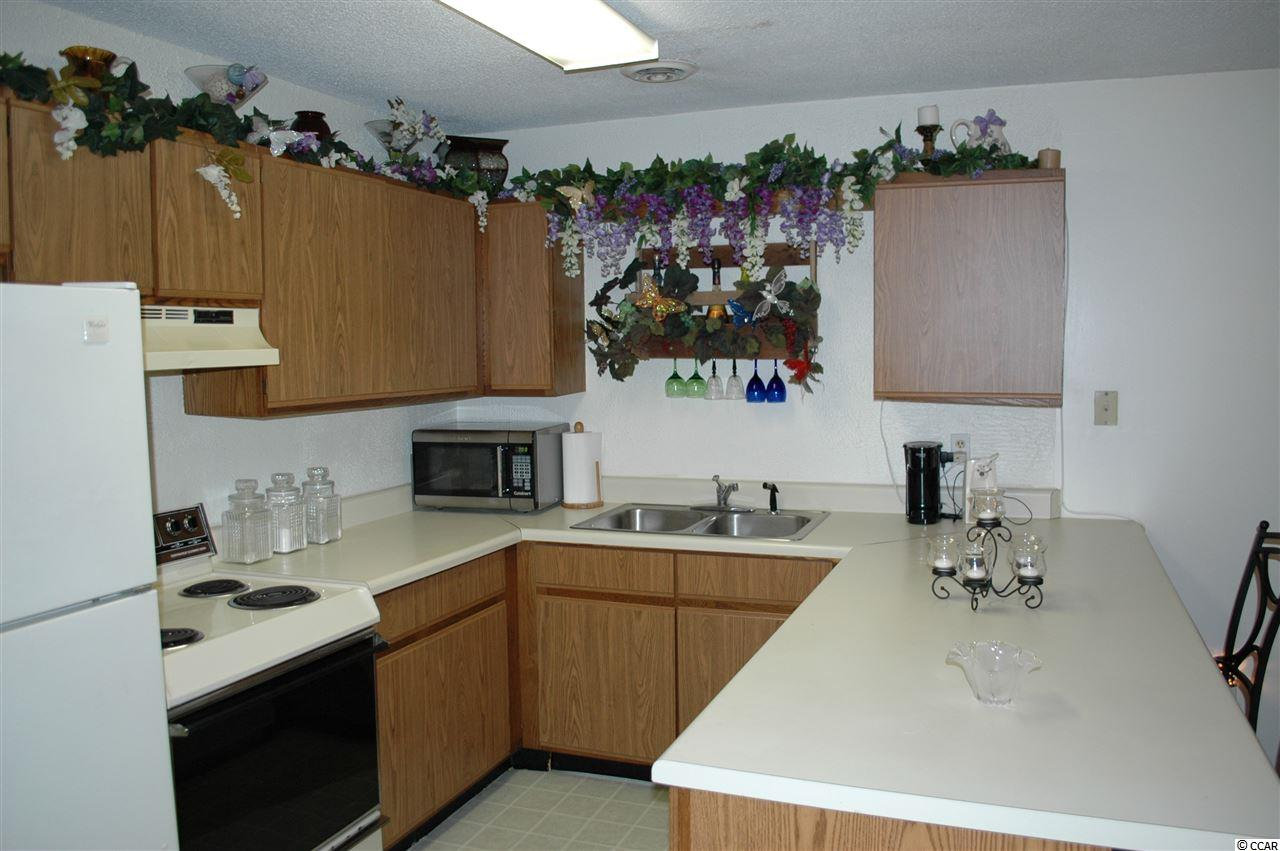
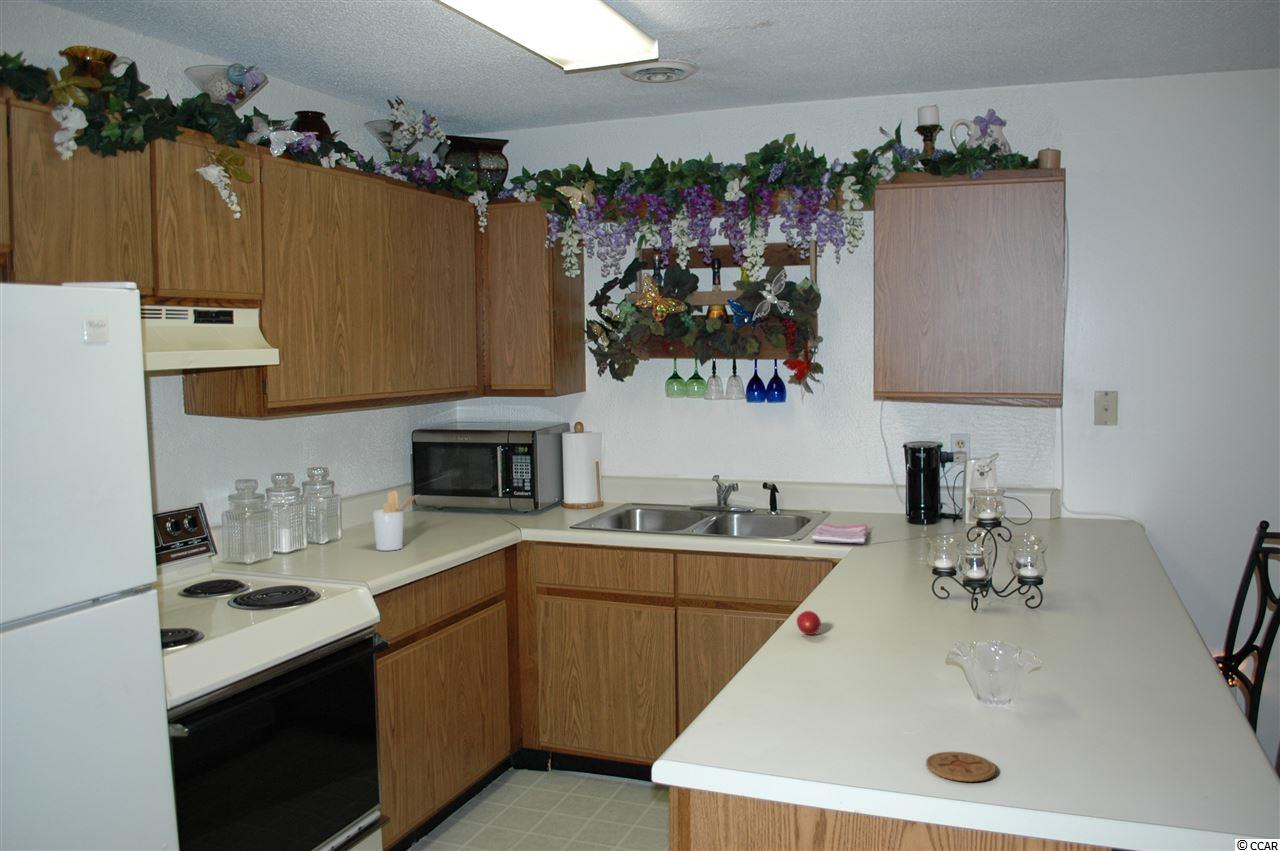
+ dish towel (840, 532)
+ utensil holder (396, 520)
+ fruit (808, 623)
+ coaster (960, 766)
